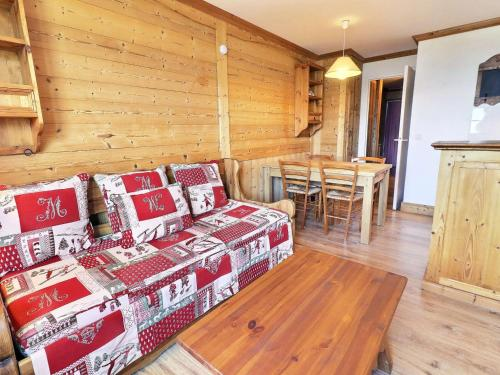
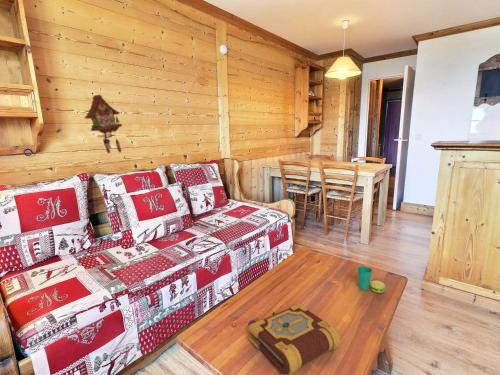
+ cup (370, 278)
+ cuckoo clock (104, 124)
+ book (295, 332)
